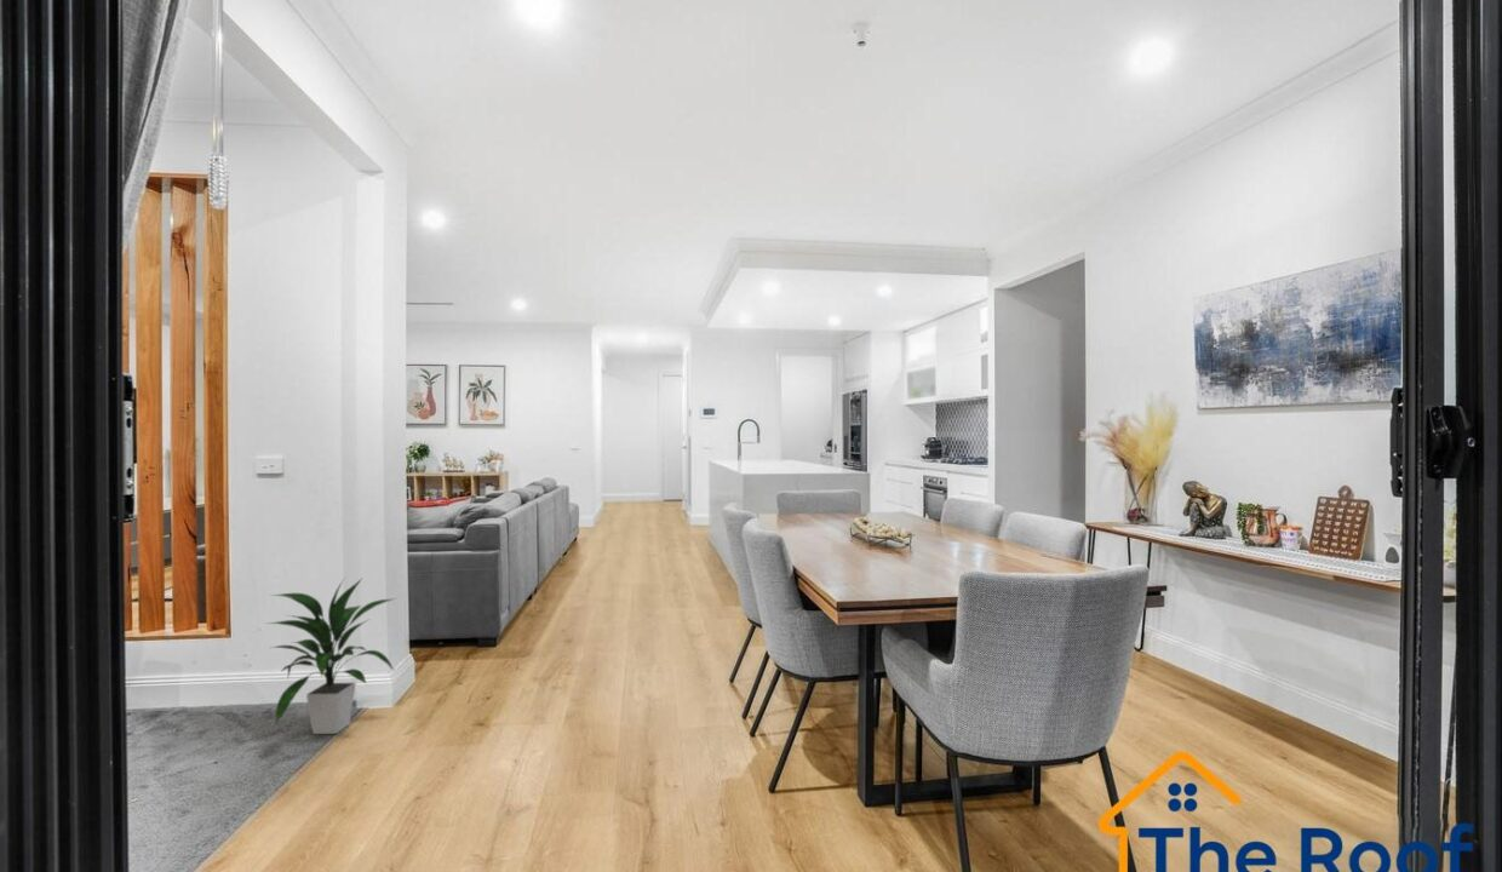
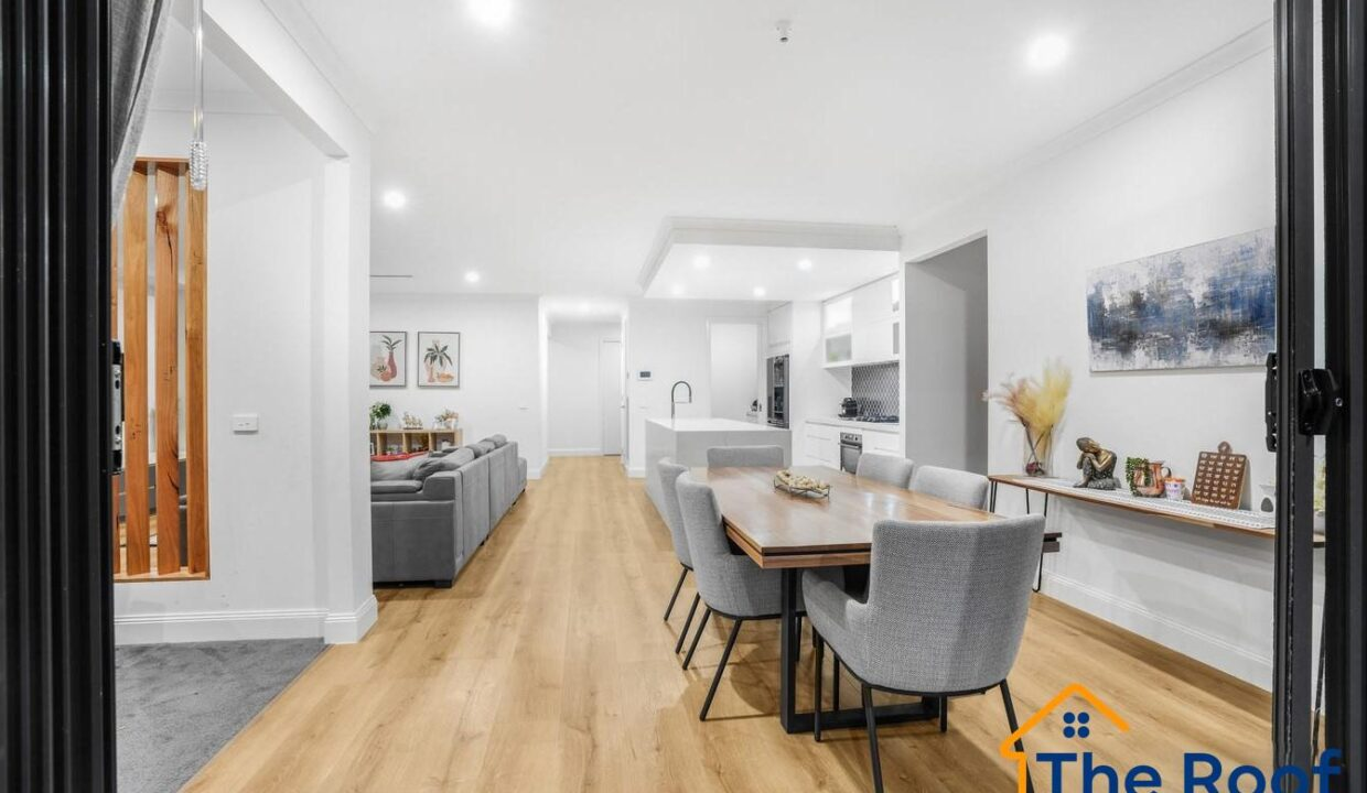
- indoor plant (325, 654)
